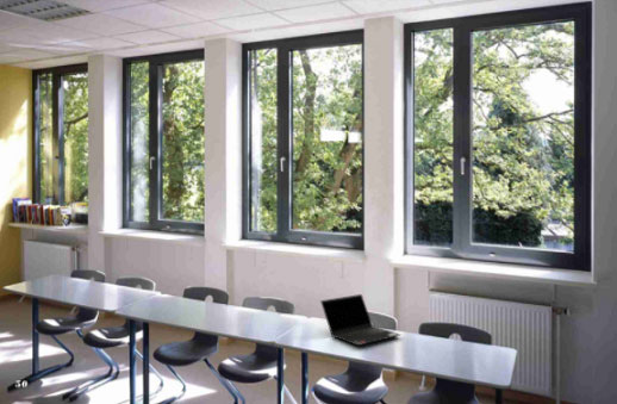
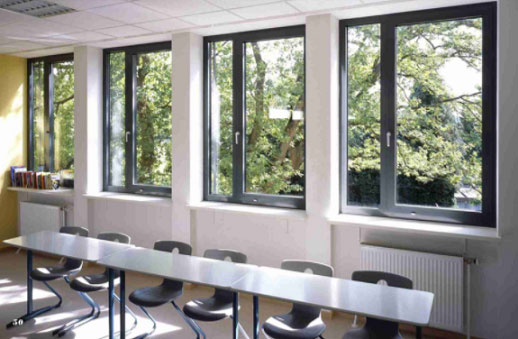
- laptop computer (360, 318)
